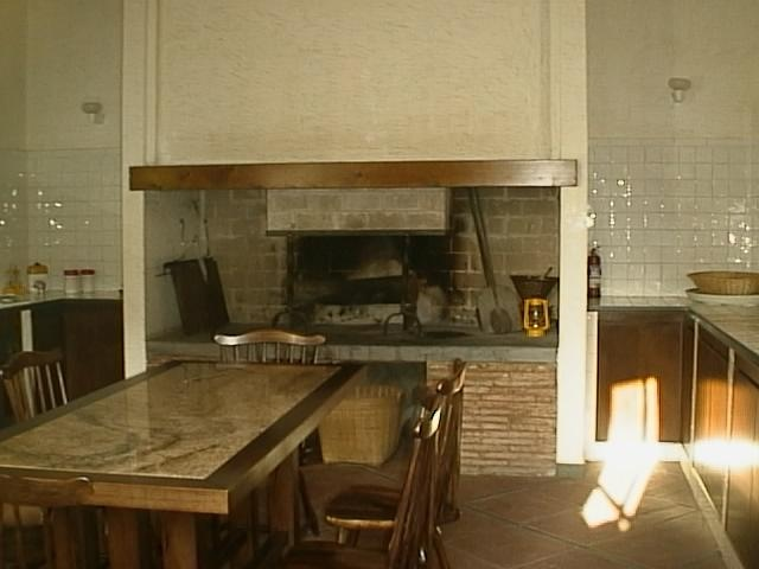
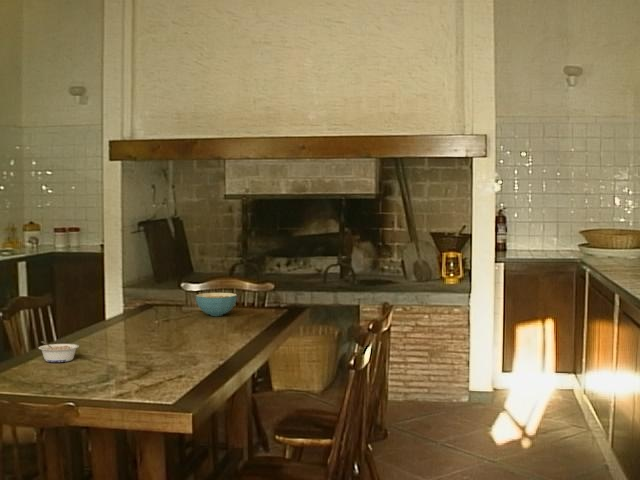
+ cereal bowl (216, 305)
+ legume (57, 352)
